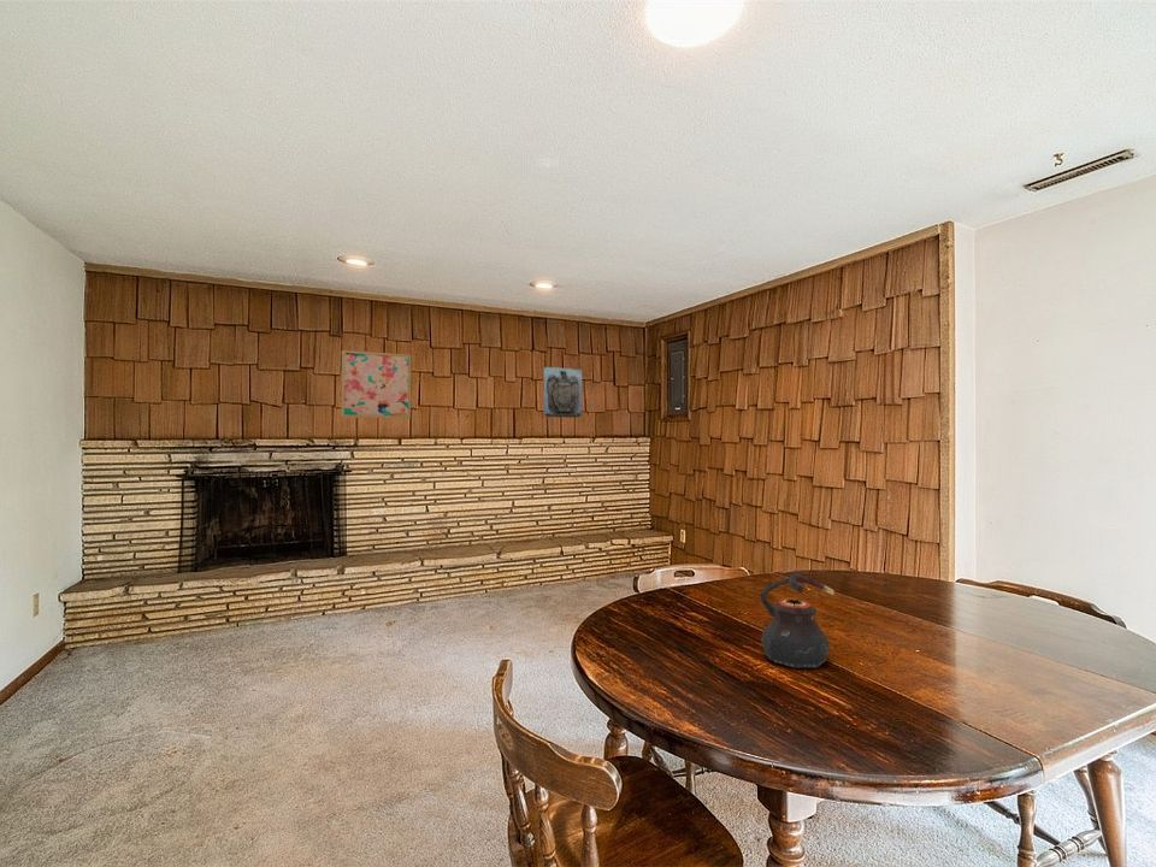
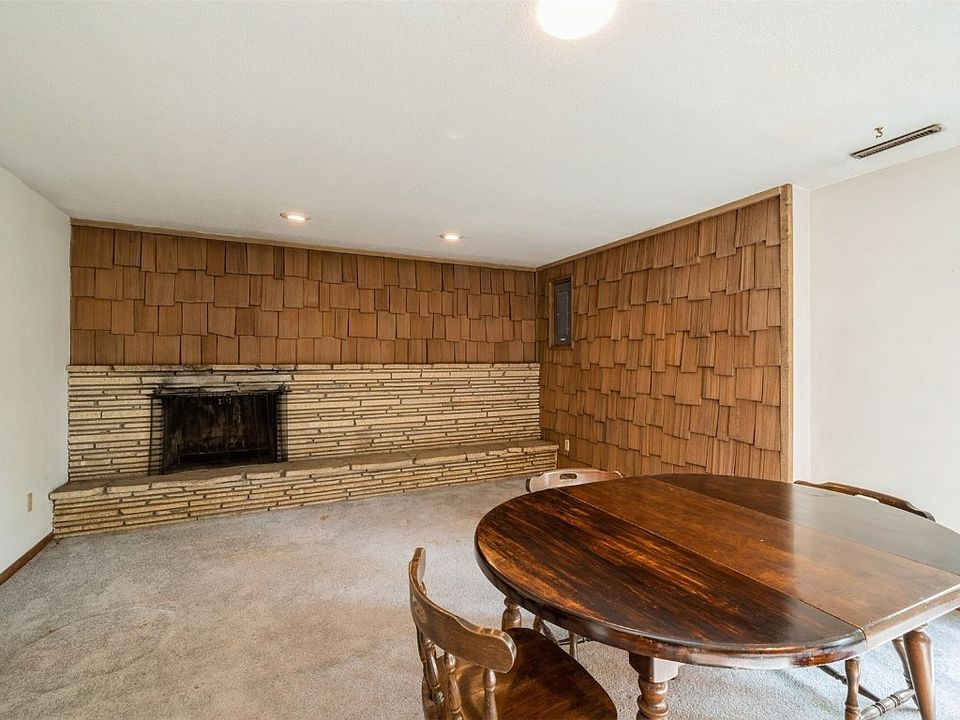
- wall art (376, 384)
- wall sculpture (564, 393)
- teapot (792, 615)
